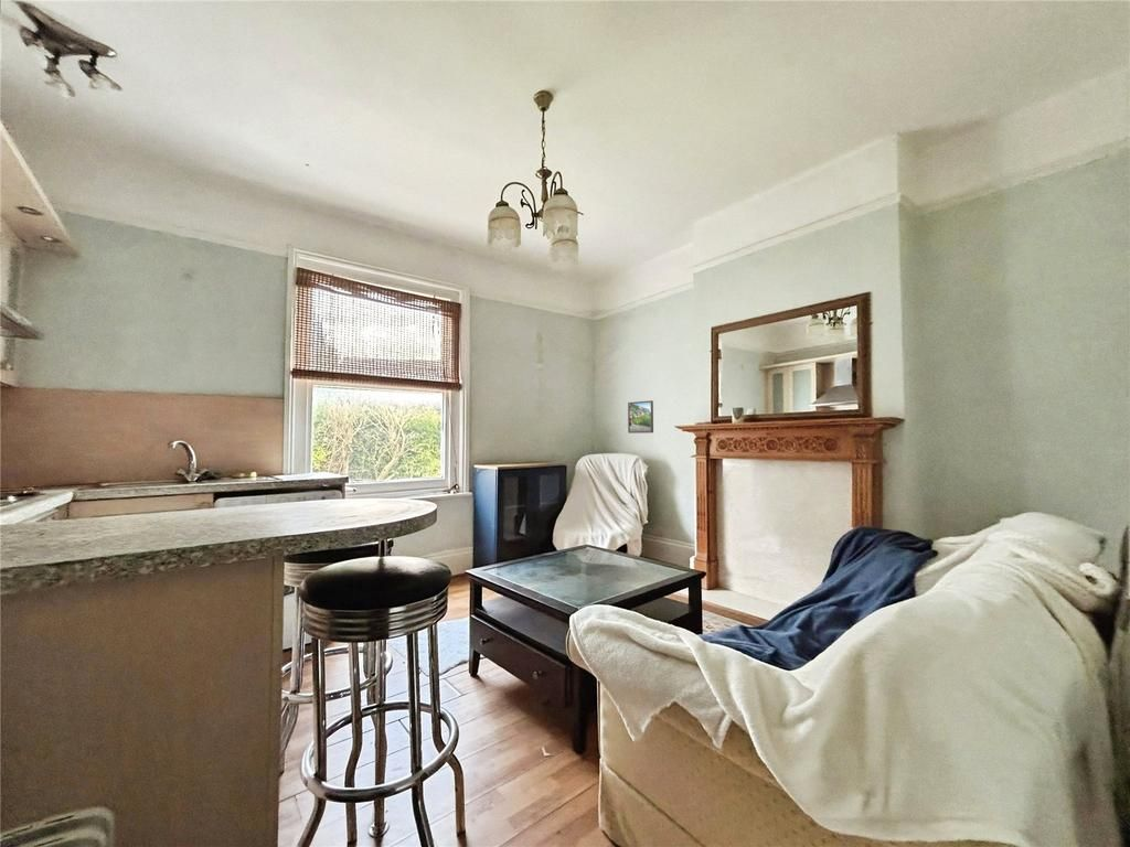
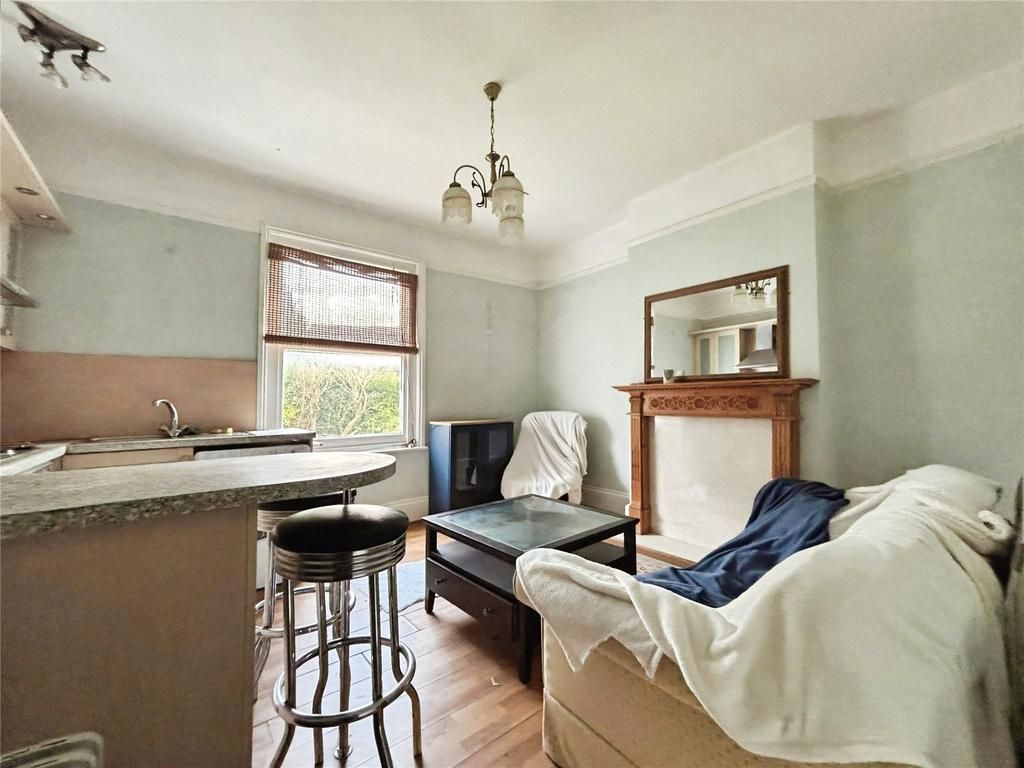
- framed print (640, 417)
